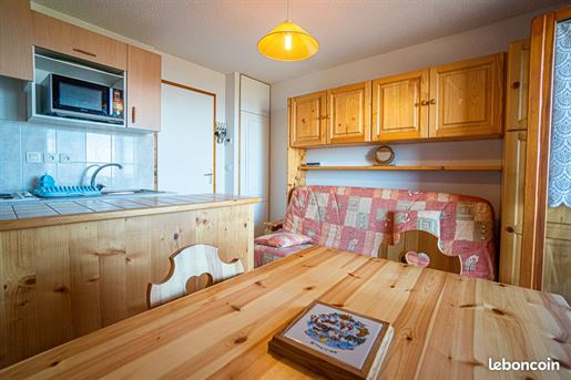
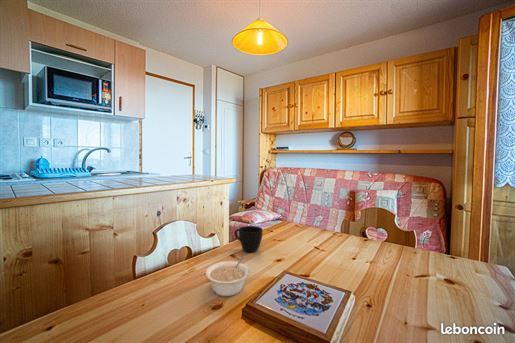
+ legume (227, 276)
+ cup (249, 238)
